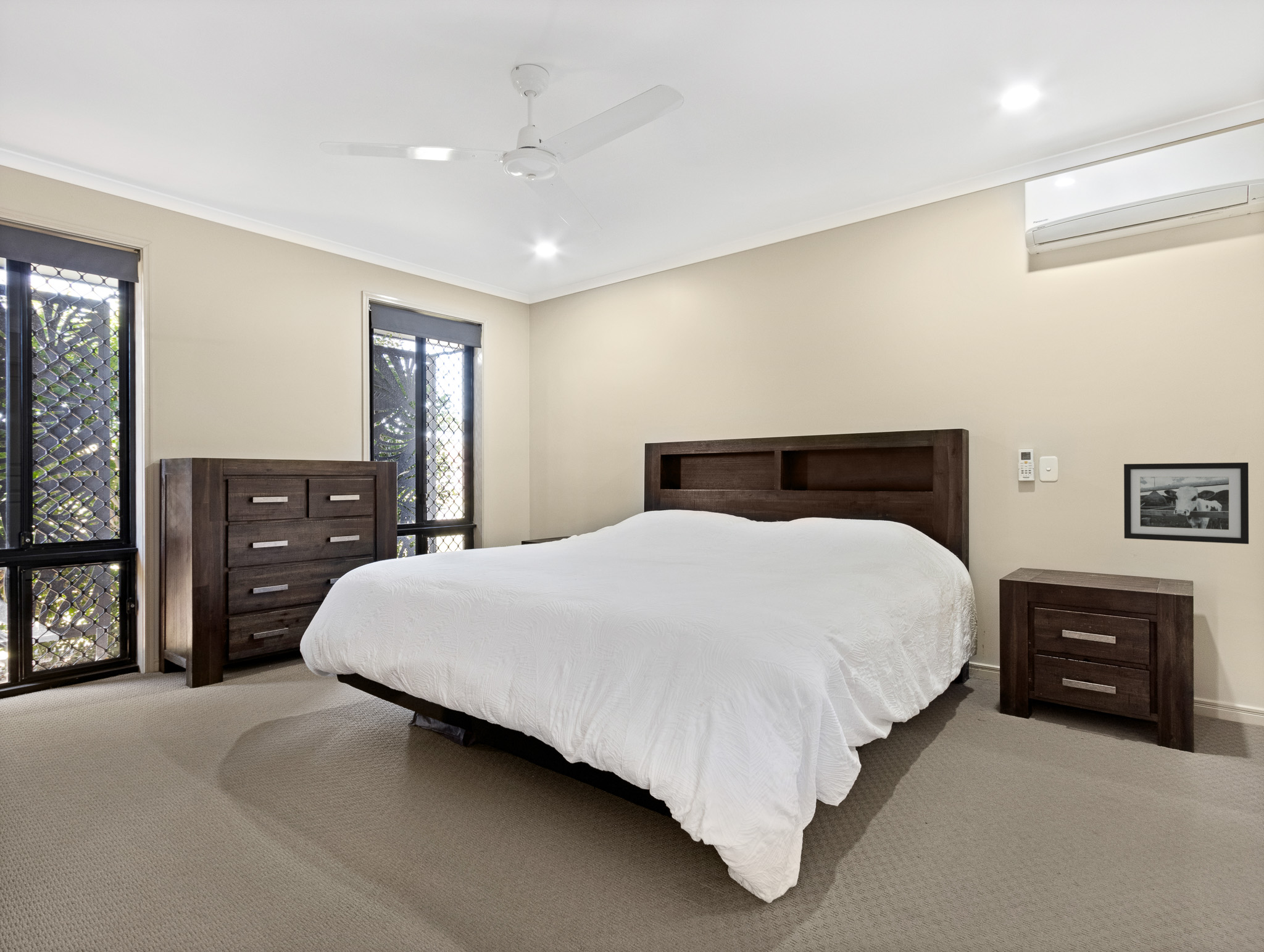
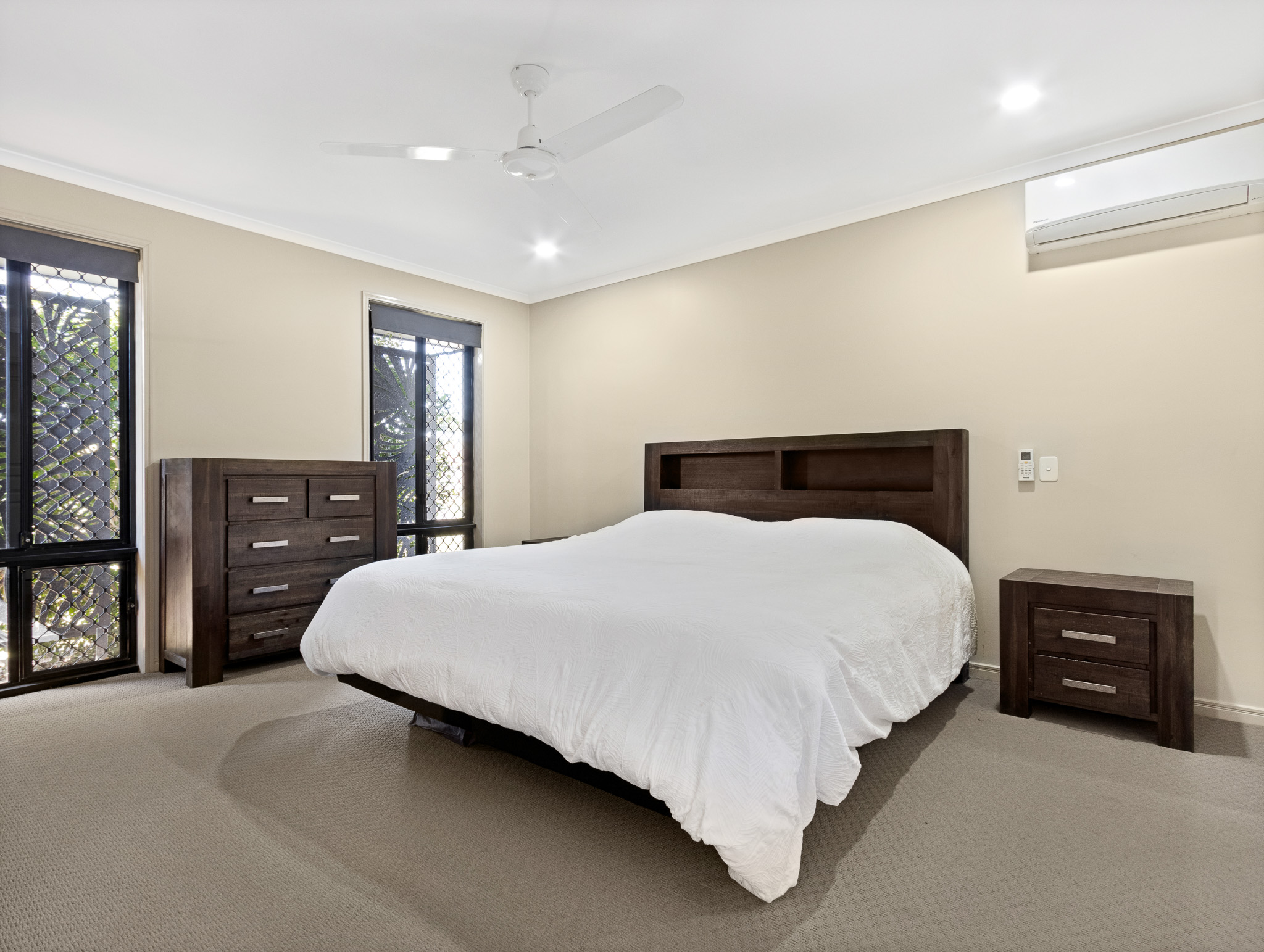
- picture frame (1183, 502)
